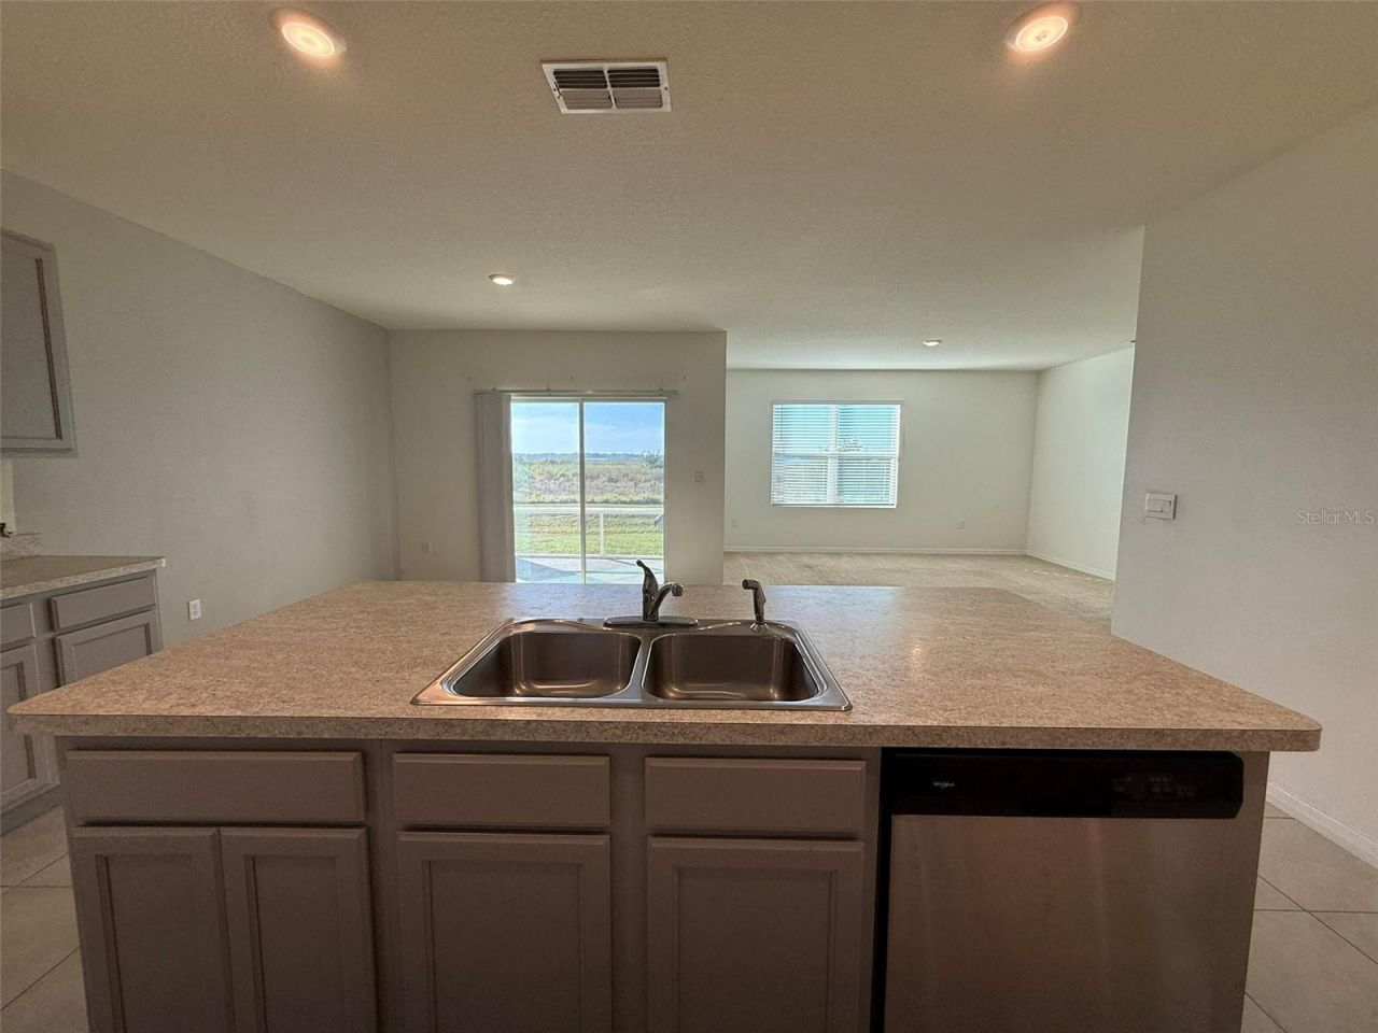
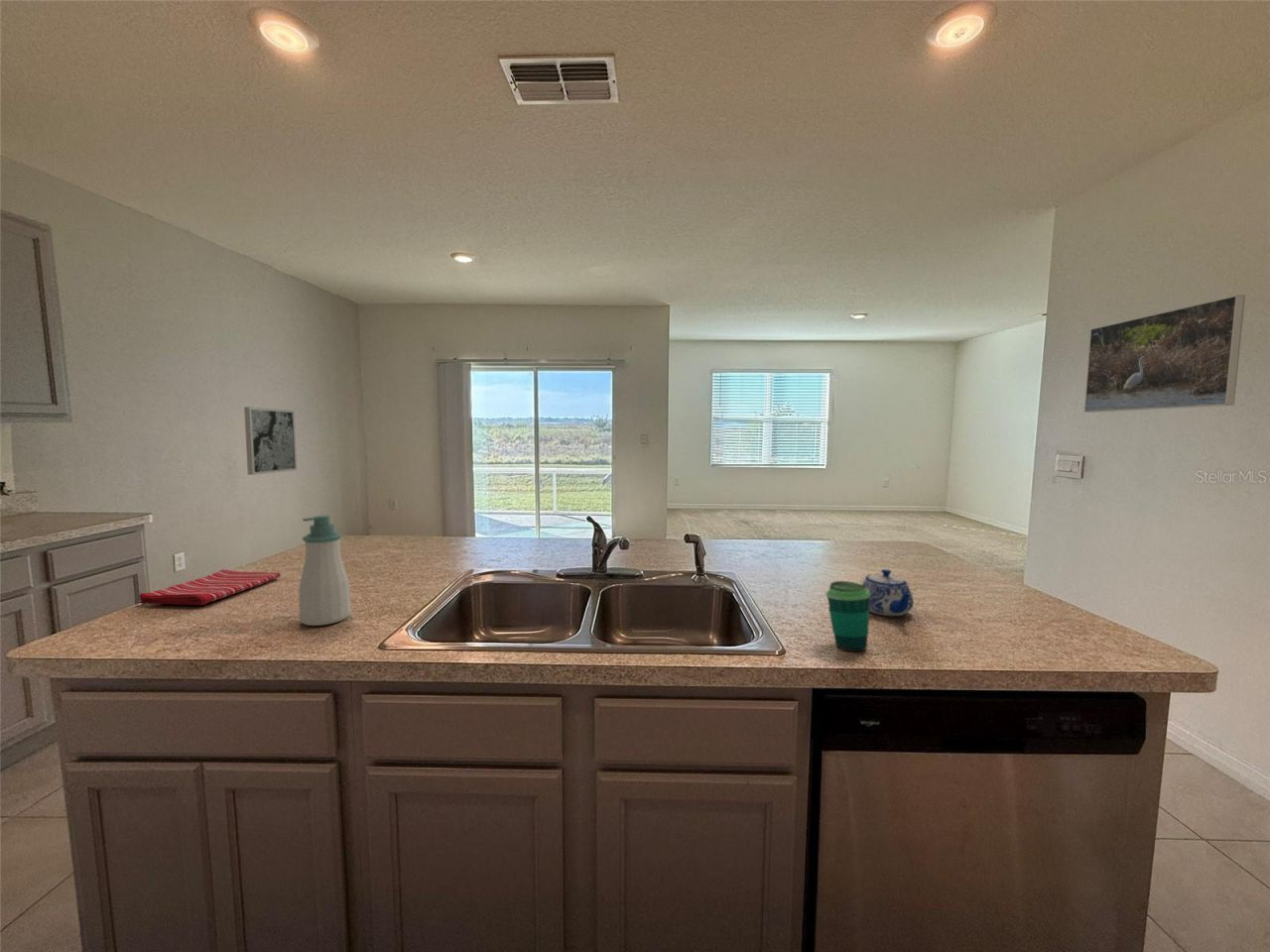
+ cup (846, 615)
+ dish towel (214, 585)
+ wall art (272, 440)
+ soap bottle (323, 567)
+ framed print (1153, 362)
+ teapot (887, 591)
